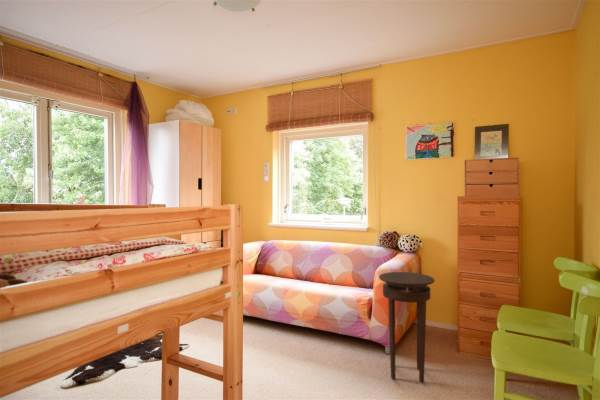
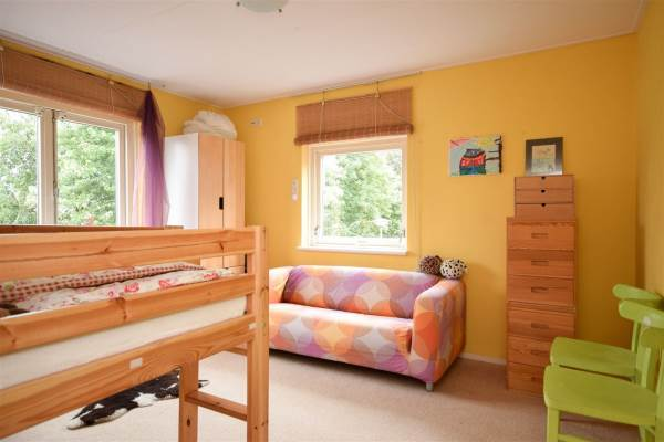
- stool (417, 325)
